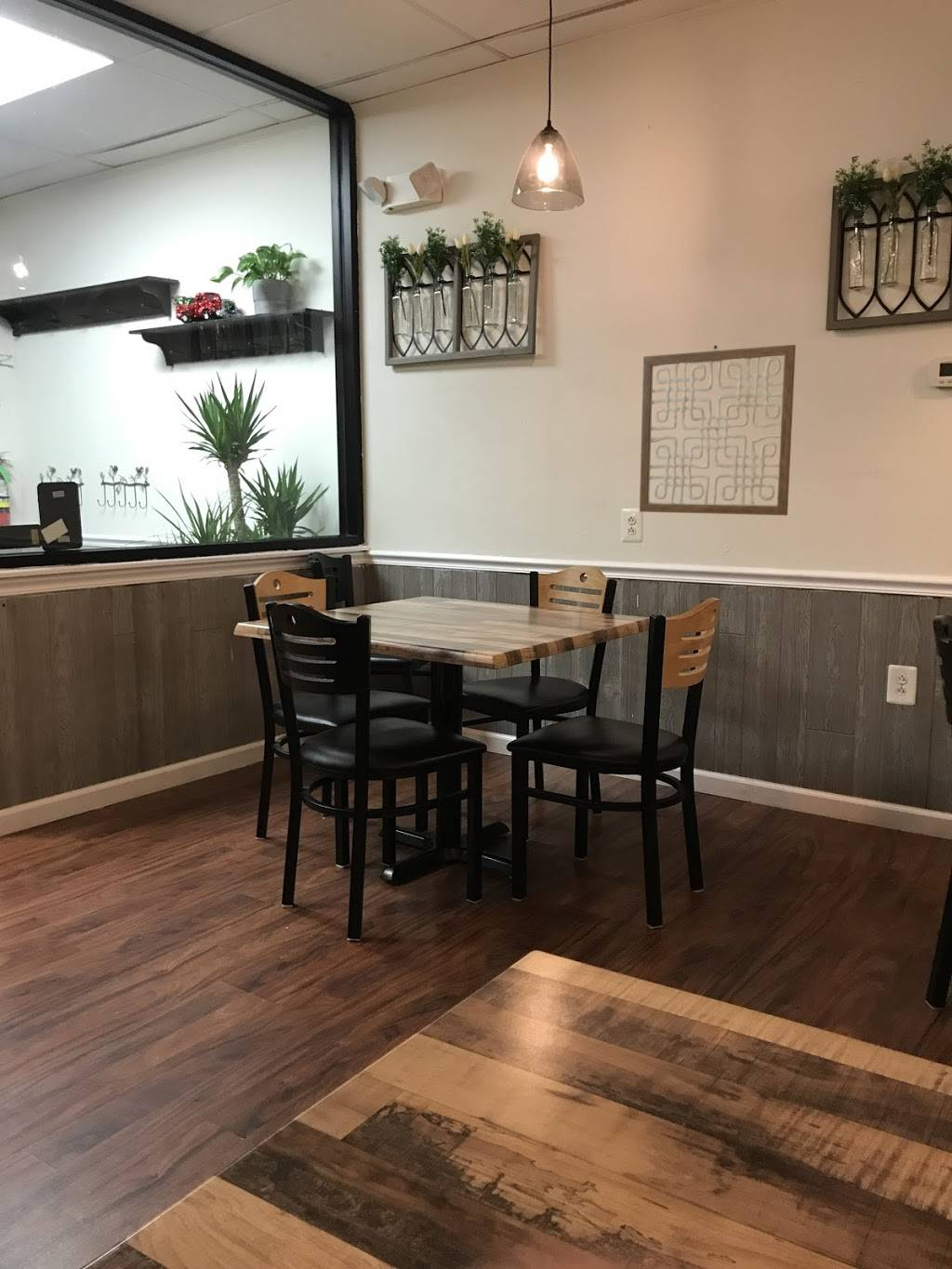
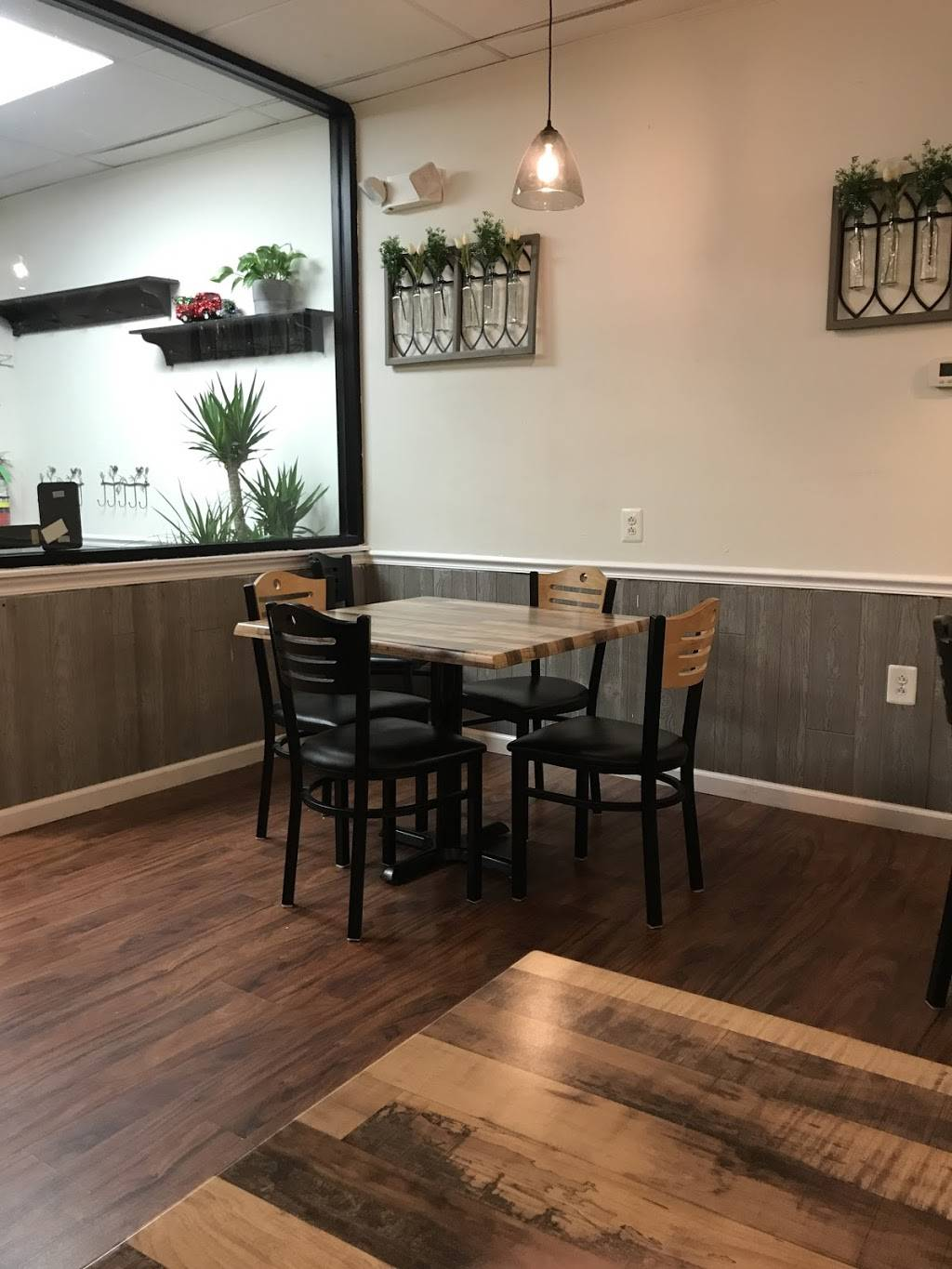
- wall art (714, 429)
